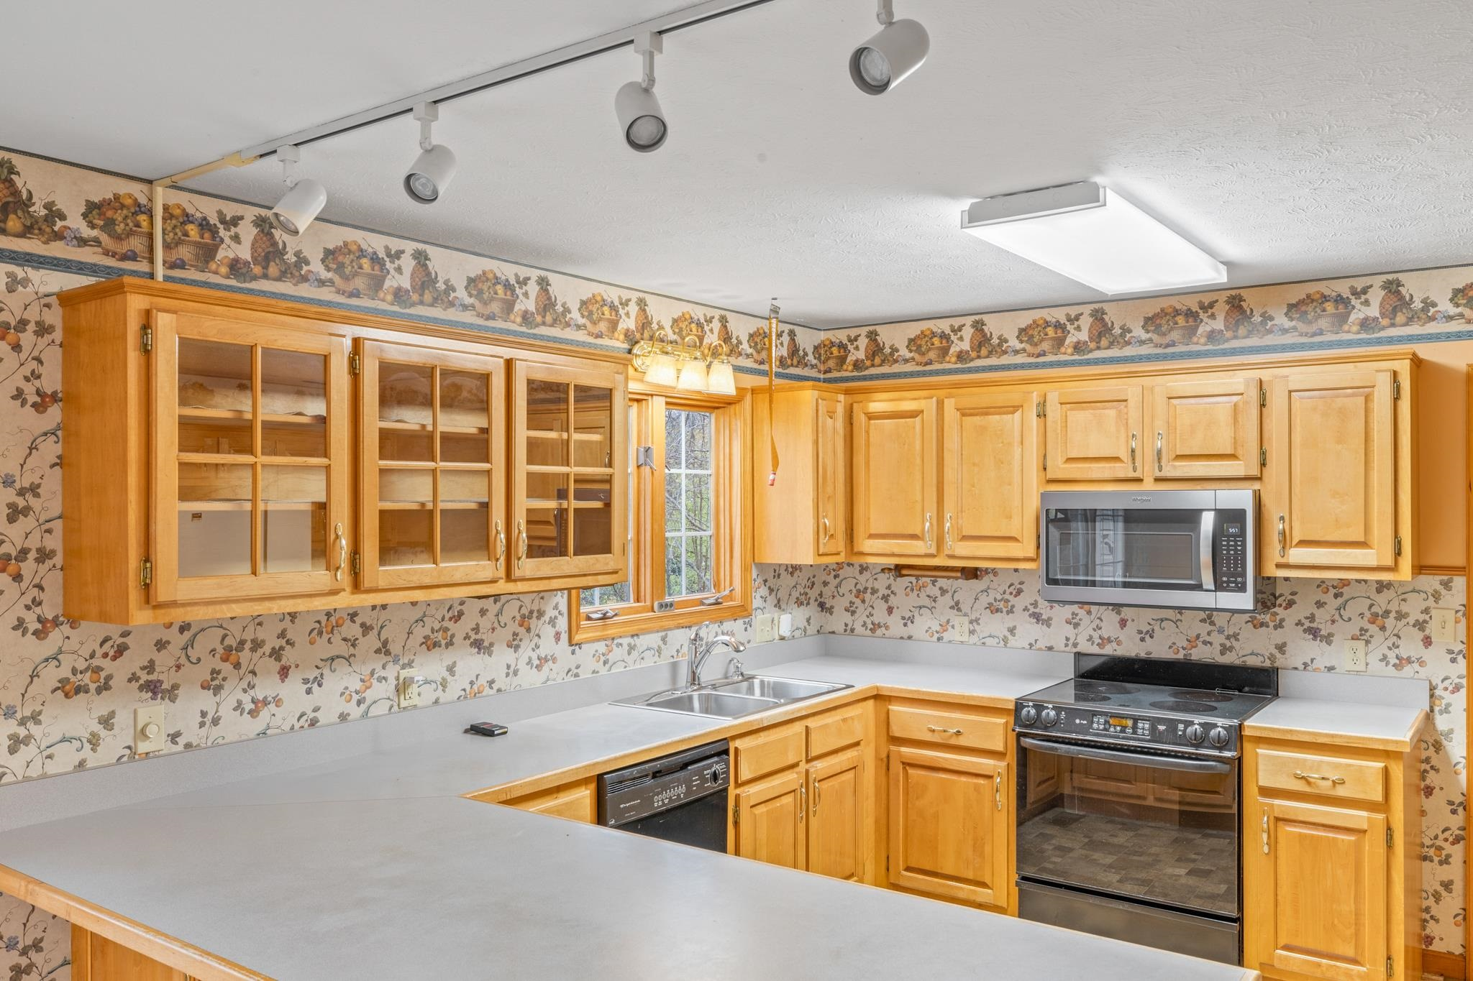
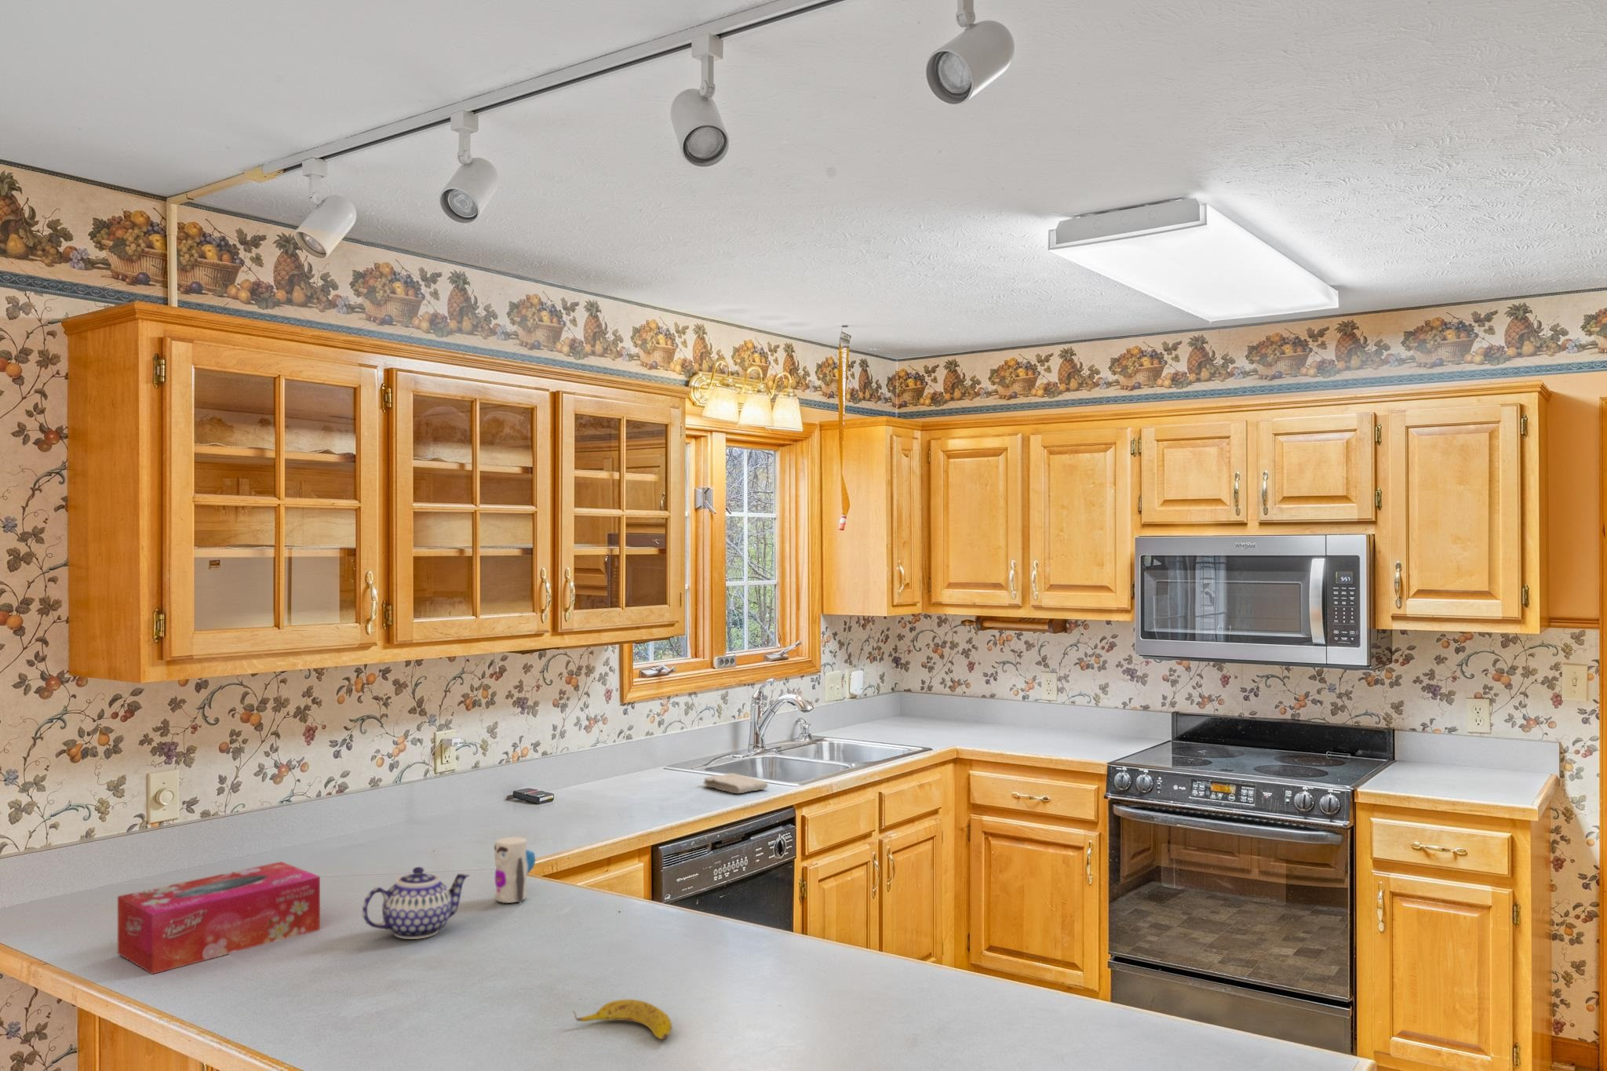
+ banana (627, 1020)
+ washcloth (735, 782)
+ teapot (417, 900)
+ tissue box (221, 913)
+ toy (516, 869)
